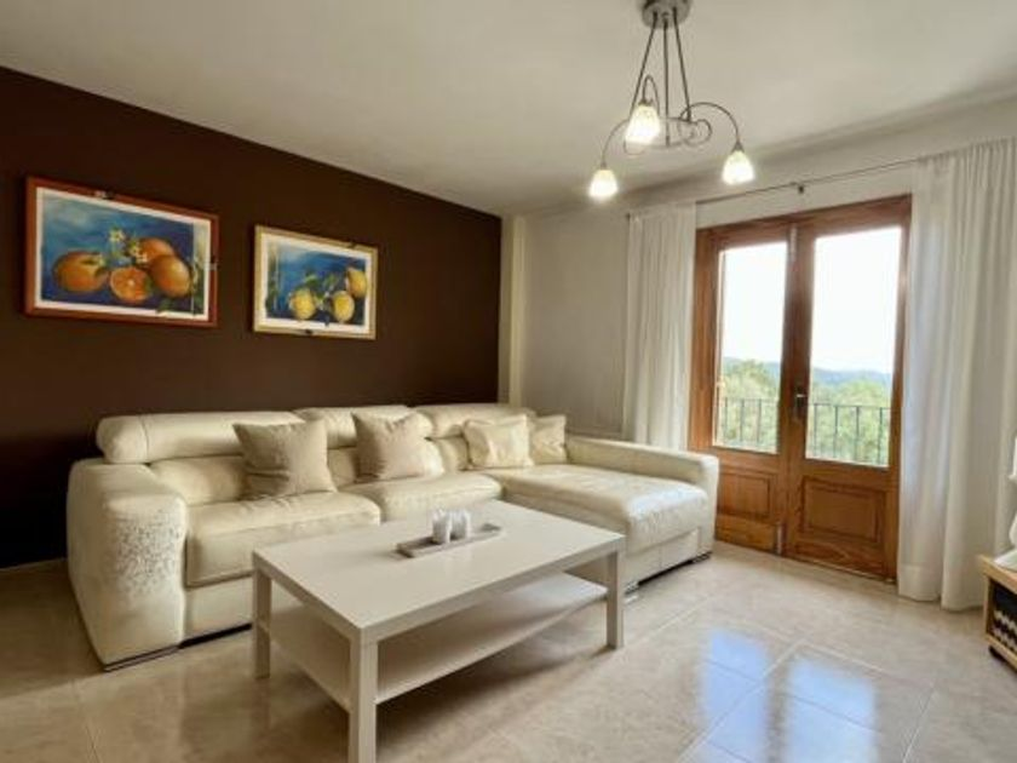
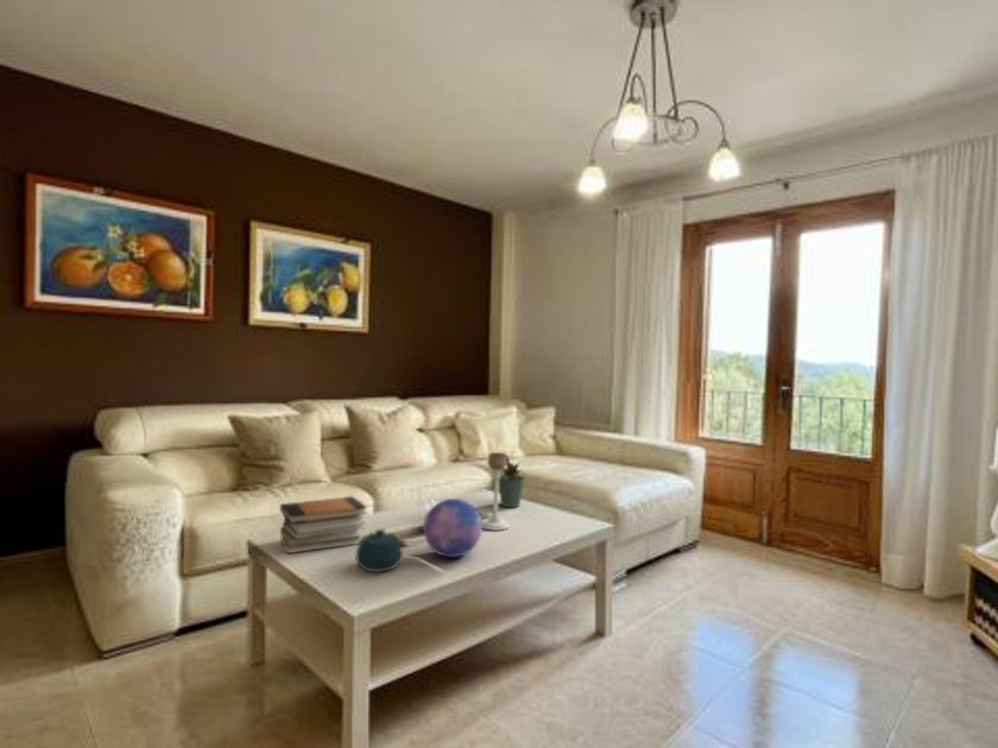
+ book stack (322, 524)
+ teapot (379, 549)
+ decorative ball (453, 527)
+ candle holder (495, 489)
+ potted plant (506, 477)
